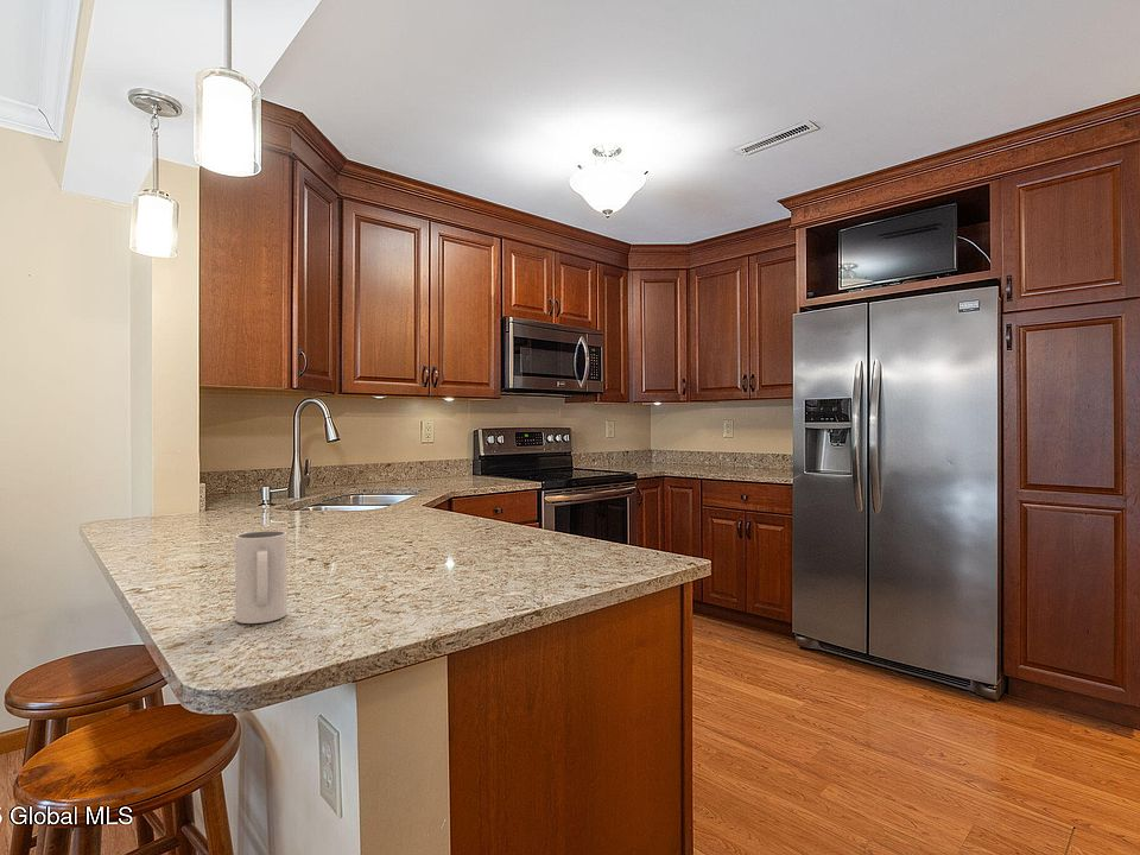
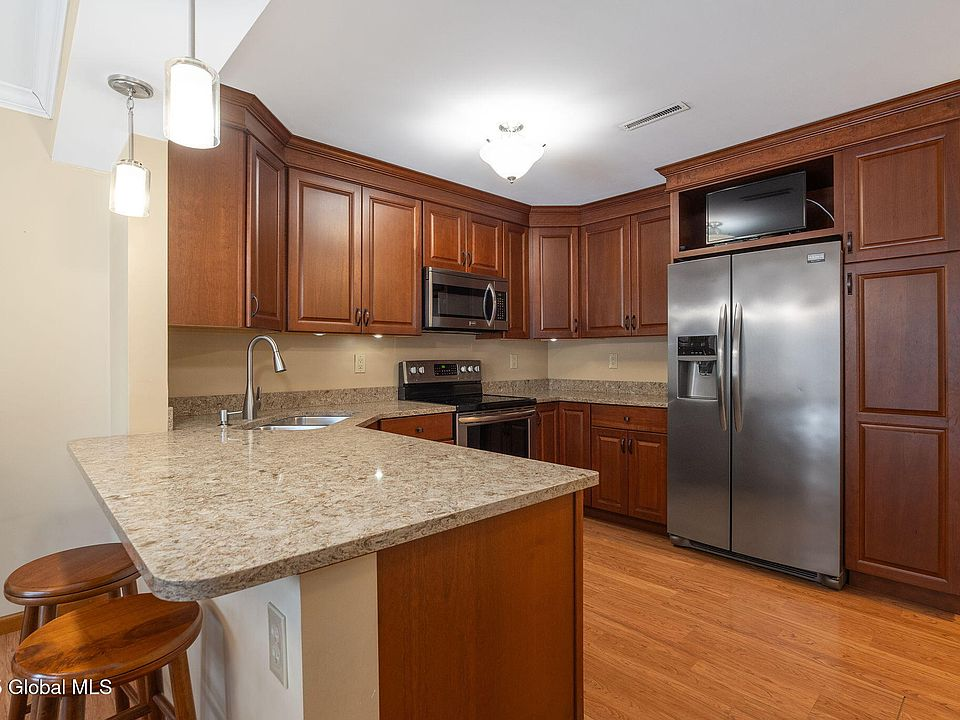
- mug (261, 577)
